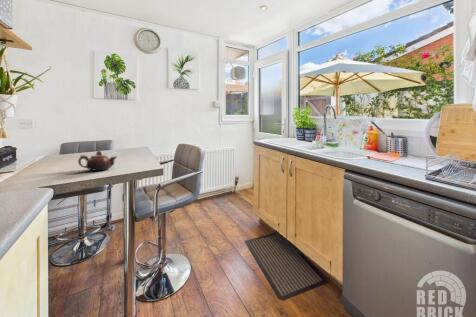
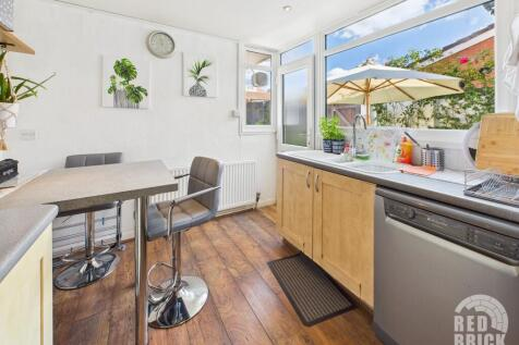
- teapot (98, 160)
